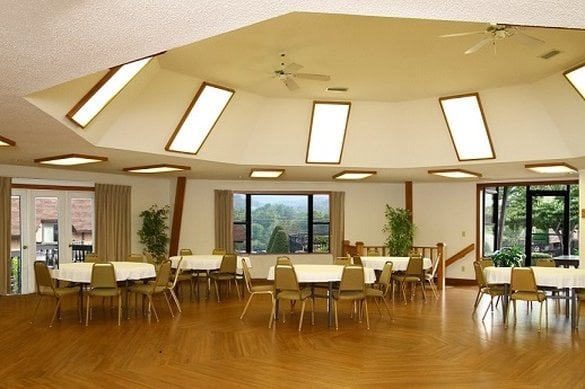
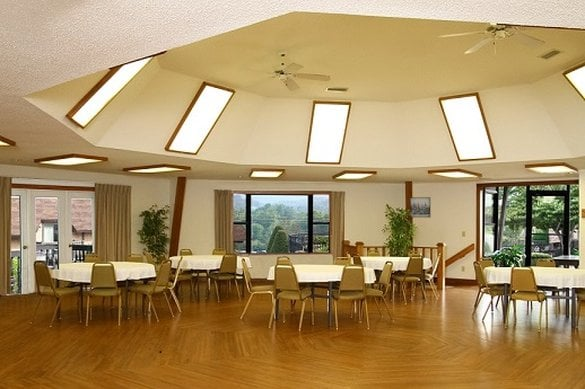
+ wall art (420, 207)
